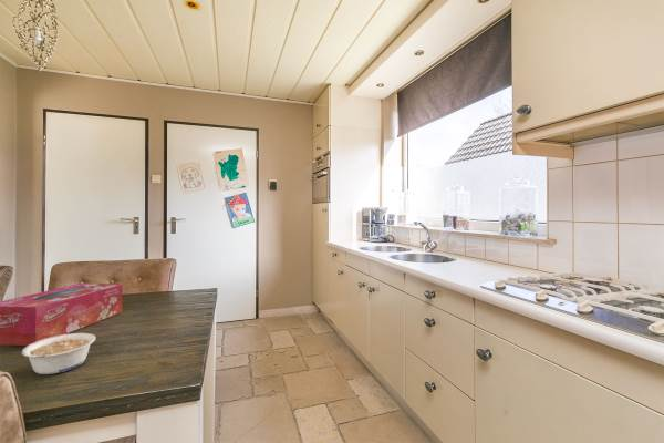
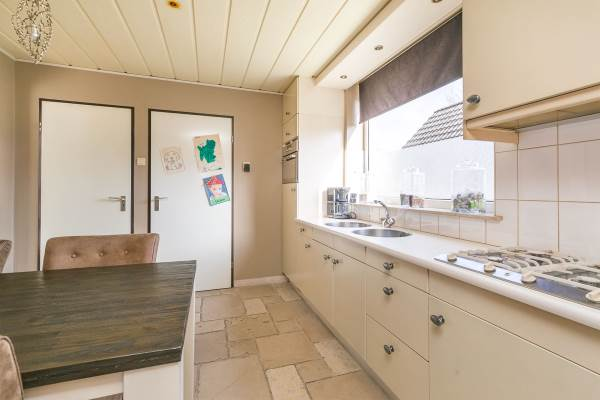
- tissue box (62, 309)
- legume (61, 352)
